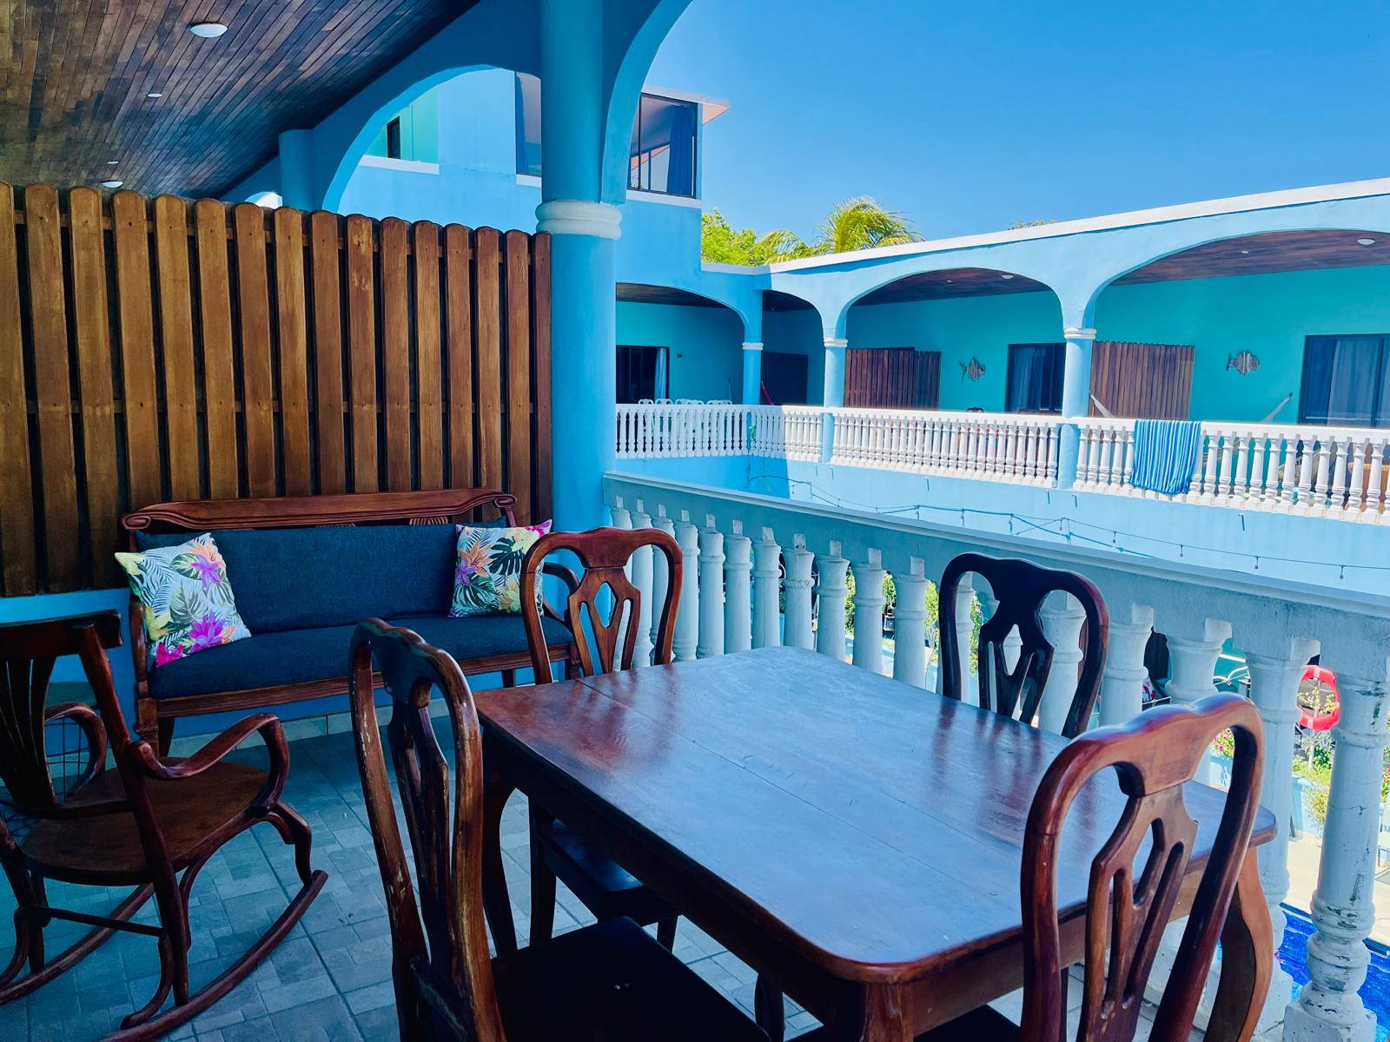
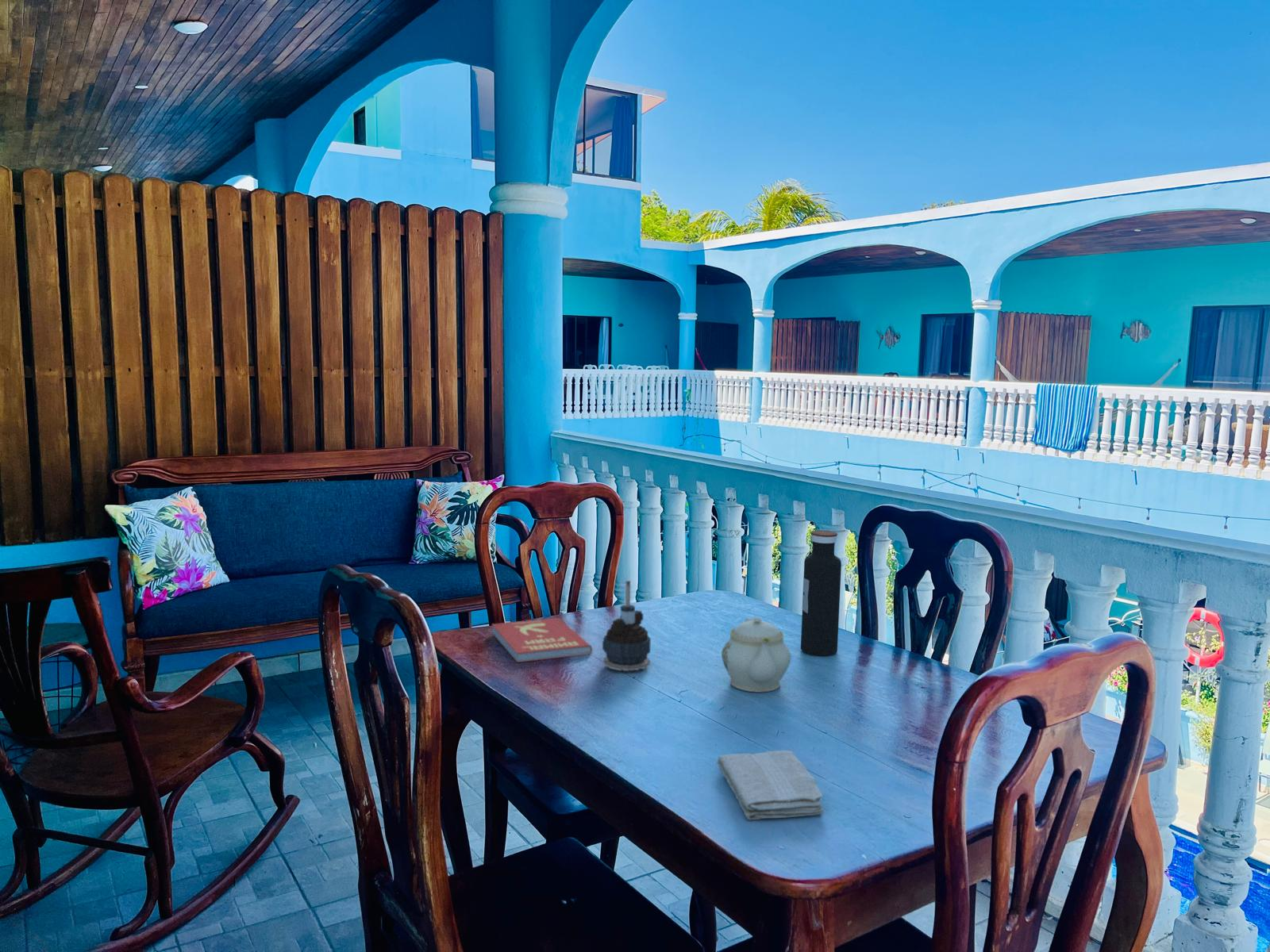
+ washcloth (769, 781)
+ candle (627, 624)
+ water bottle (821, 592)
+ teapot (756, 650)
+ book (540, 639)
